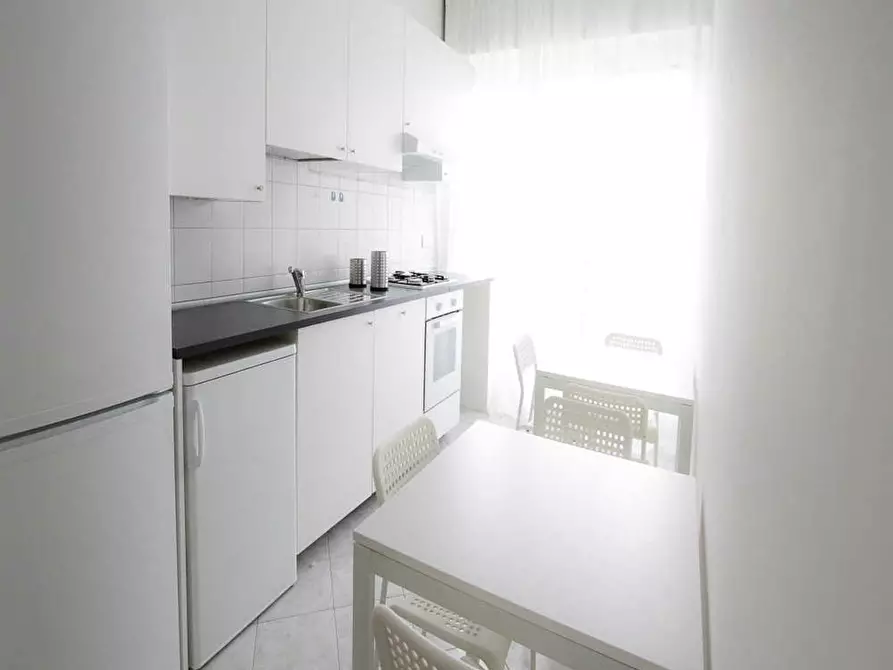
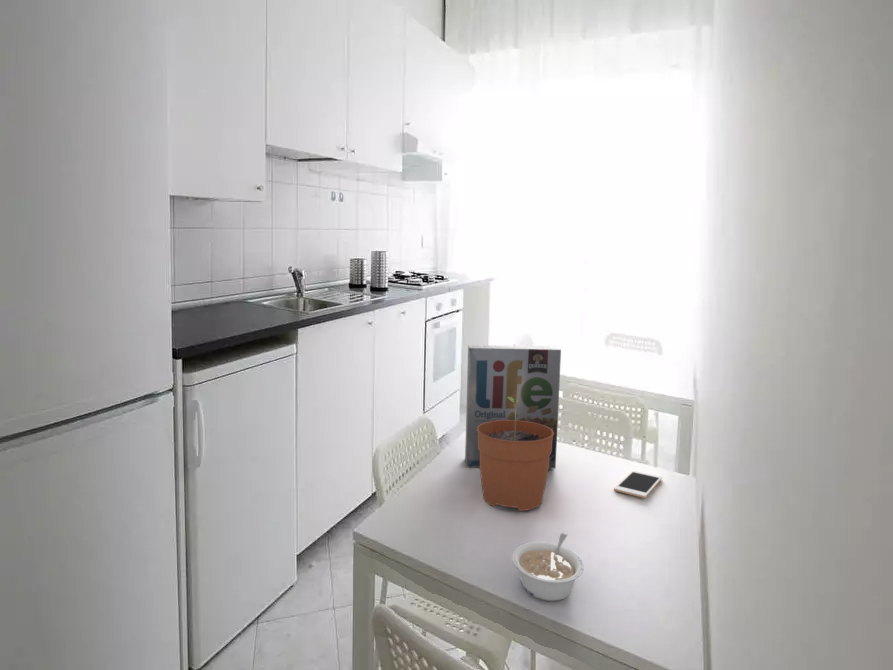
+ cell phone (638, 483)
+ legume (546, 568)
+ cereal box (511, 406)
+ plant pot (514, 447)
